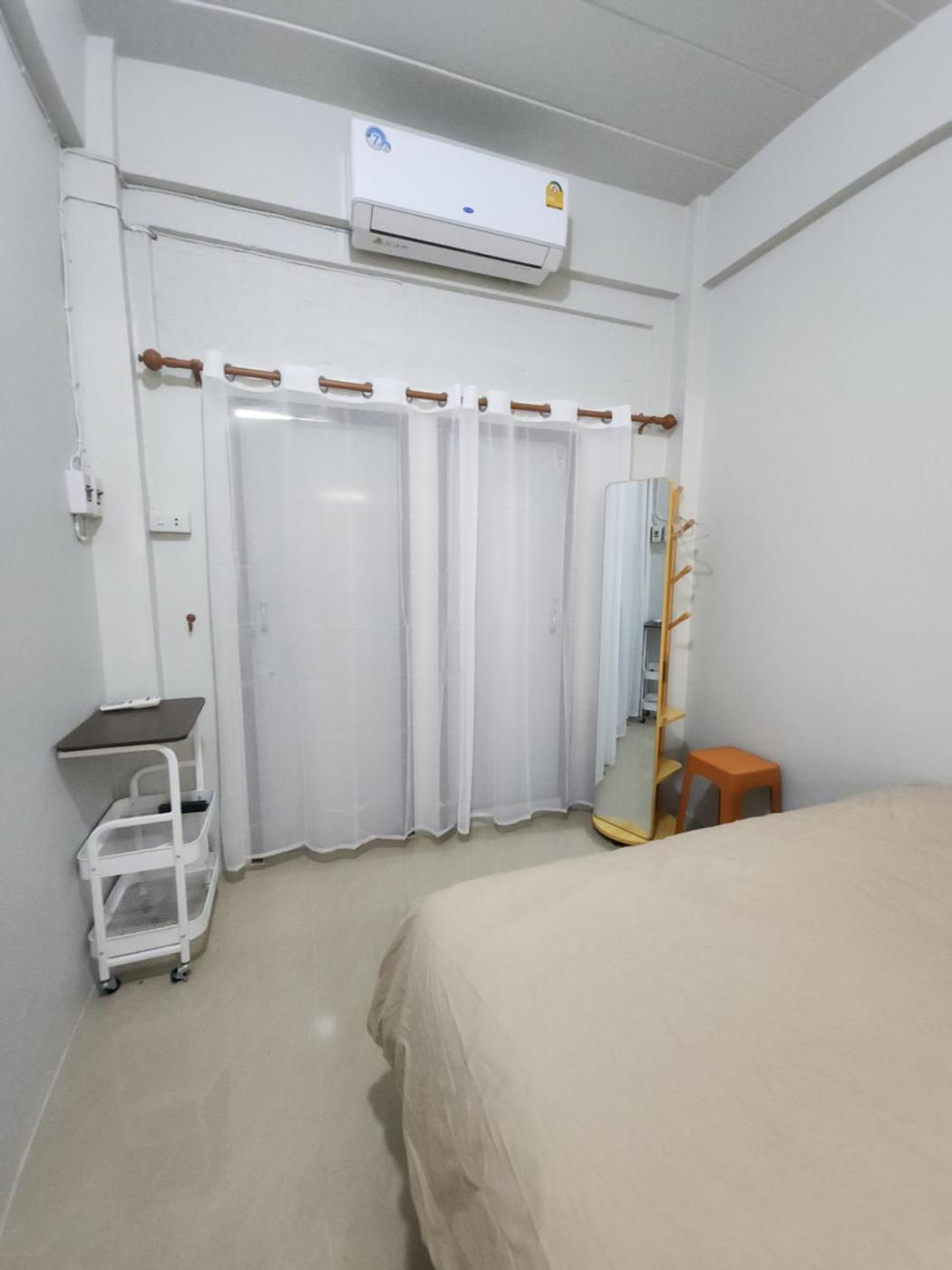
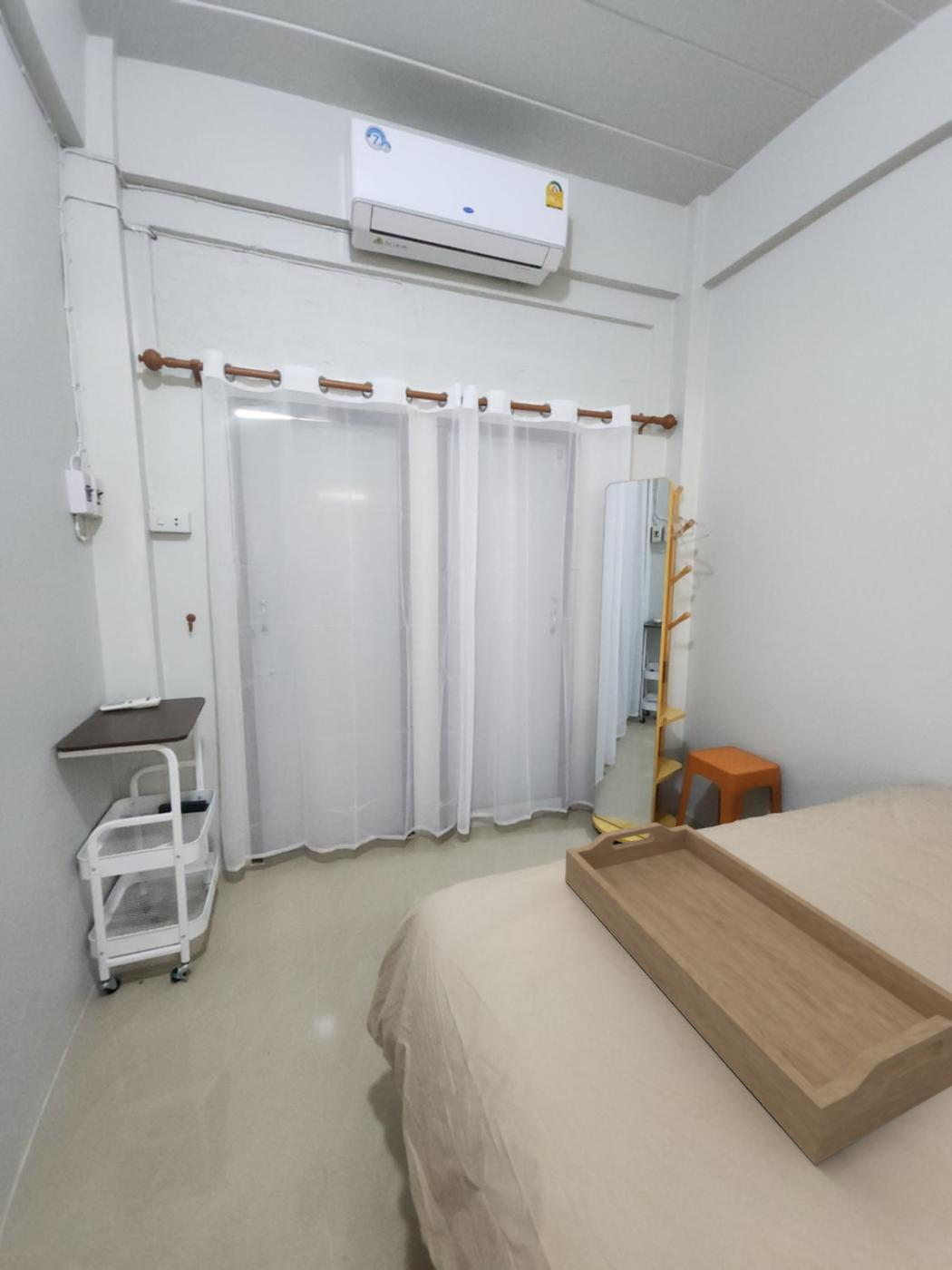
+ serving tray (728, 927)
